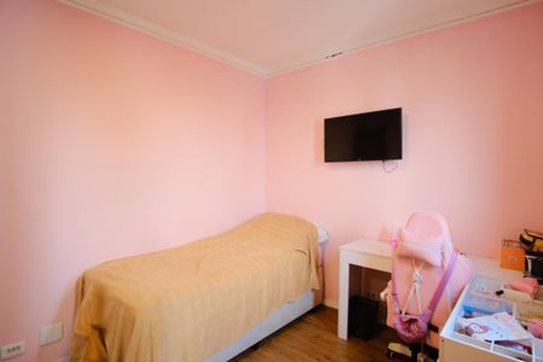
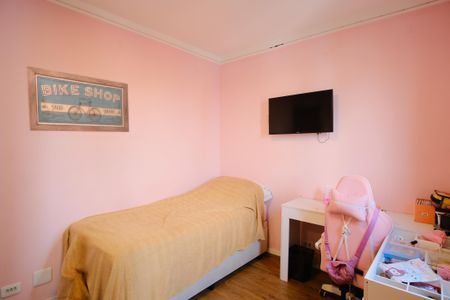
+ wall art (85, 104)
